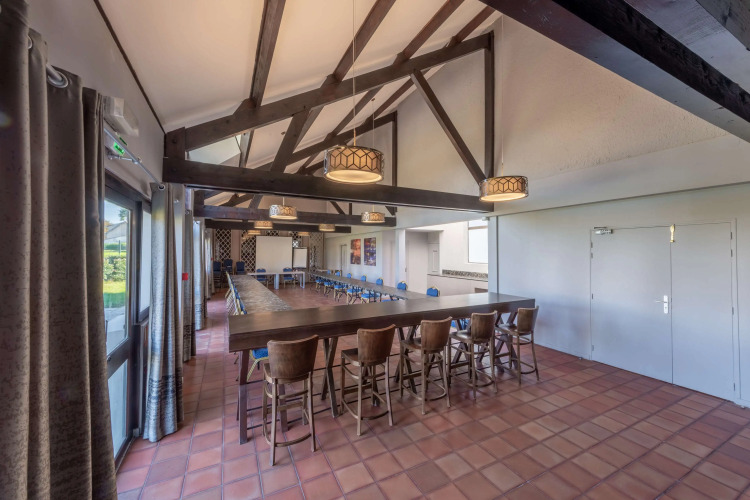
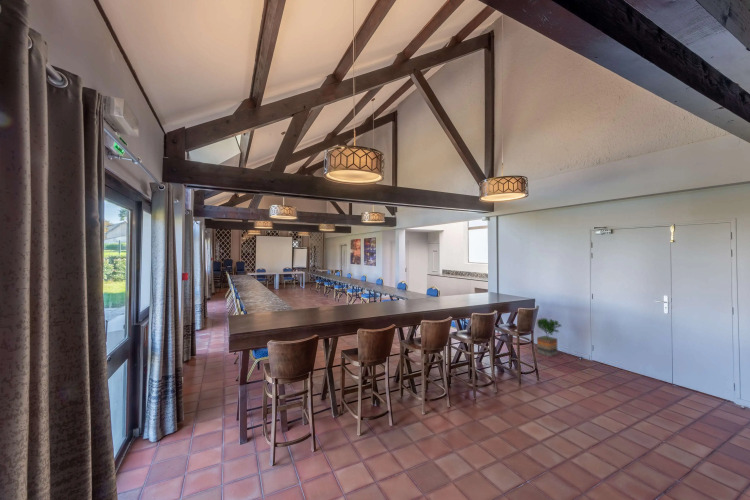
+ potted tree (547, 336)
